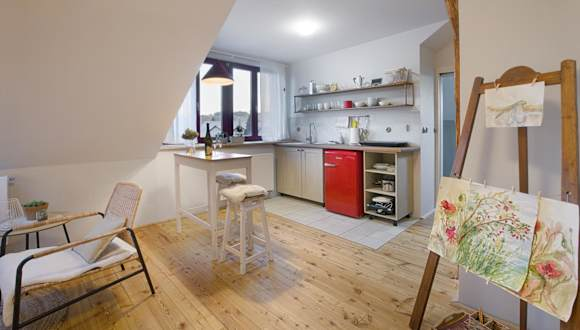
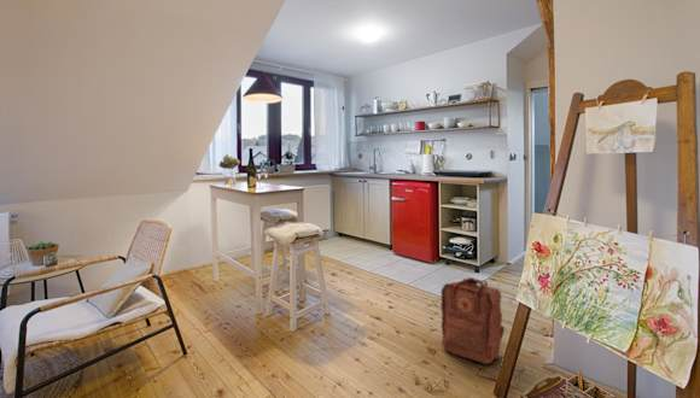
+ backpack (469, 314)
